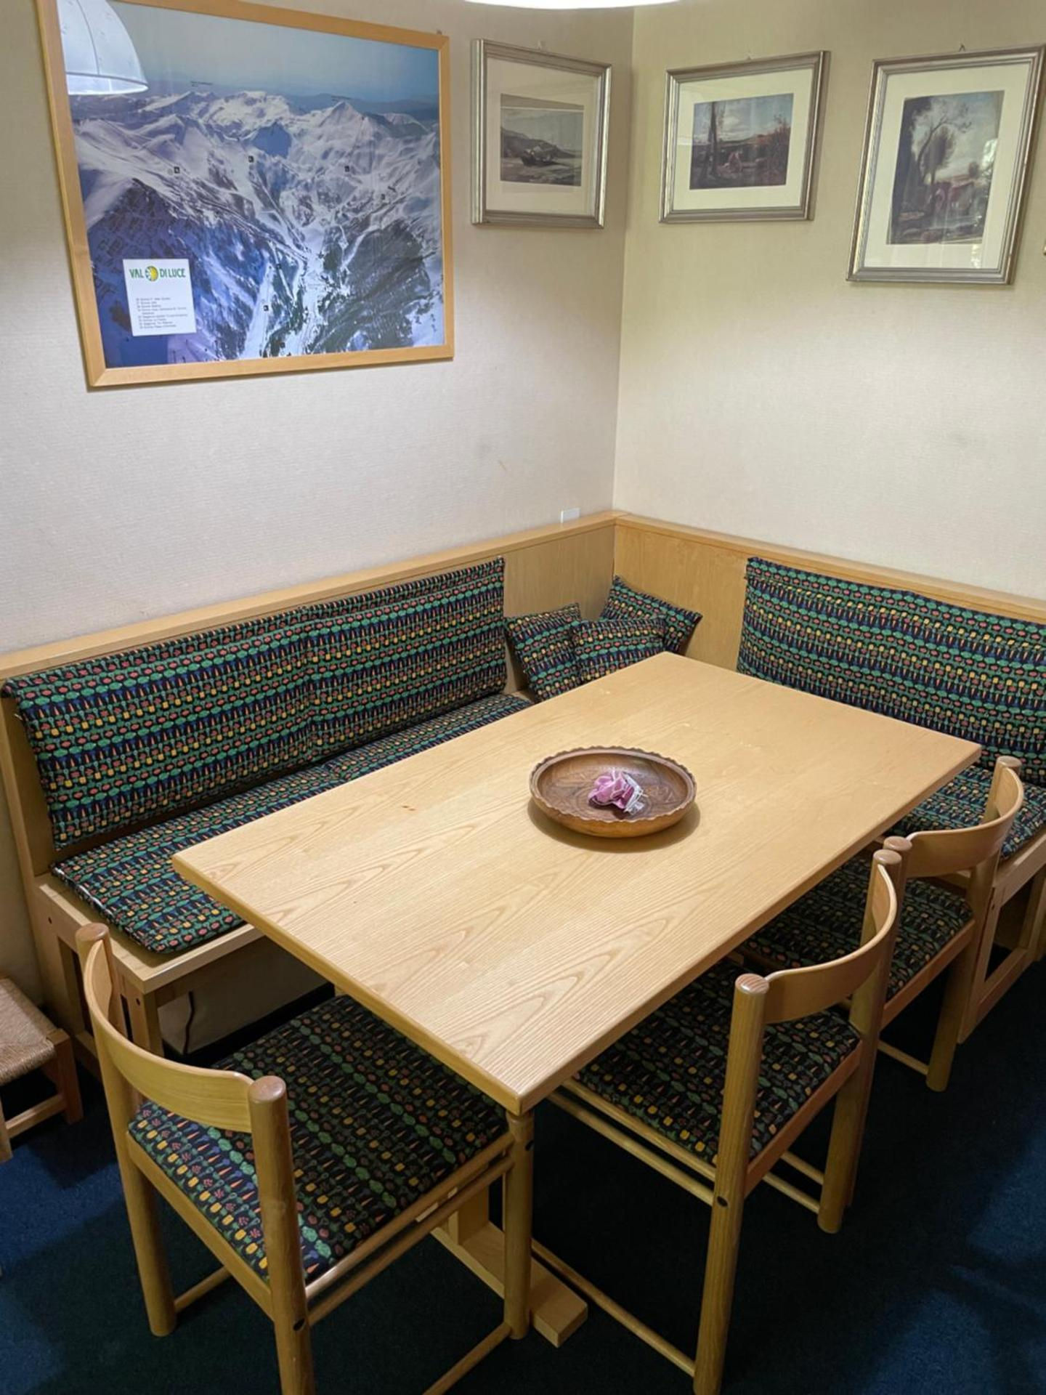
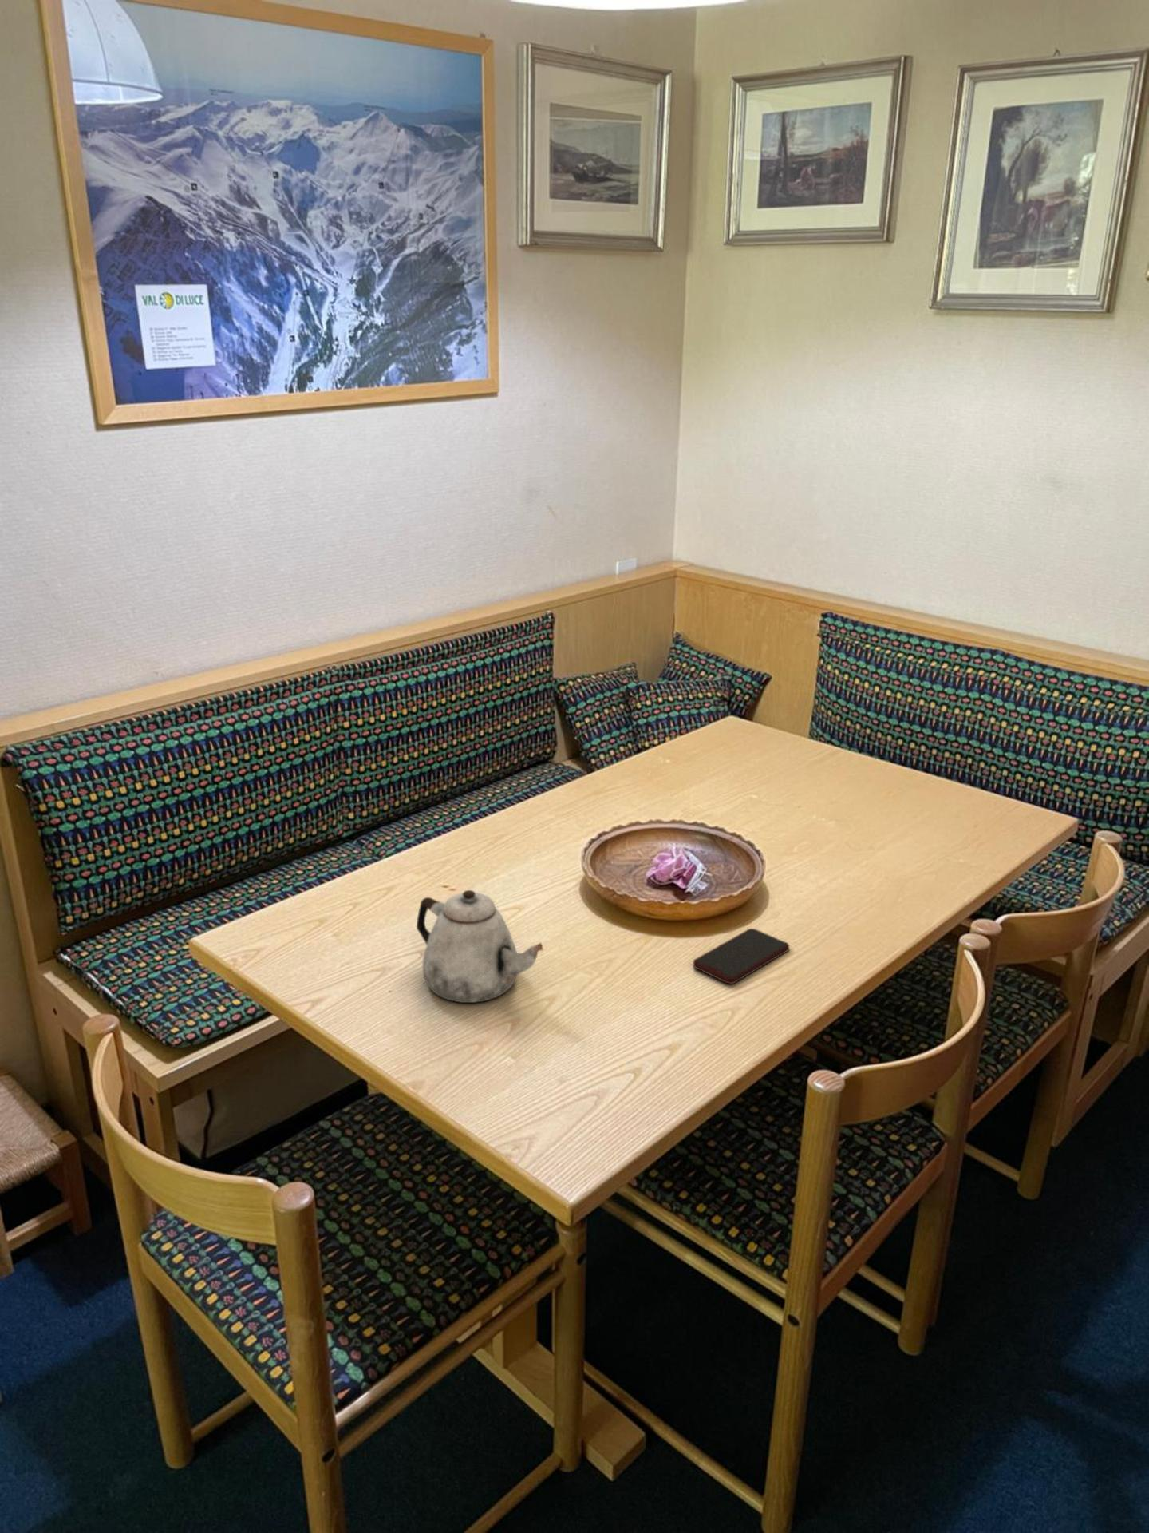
+ teapot (478, 940)
+ smartphone (741, 955)
